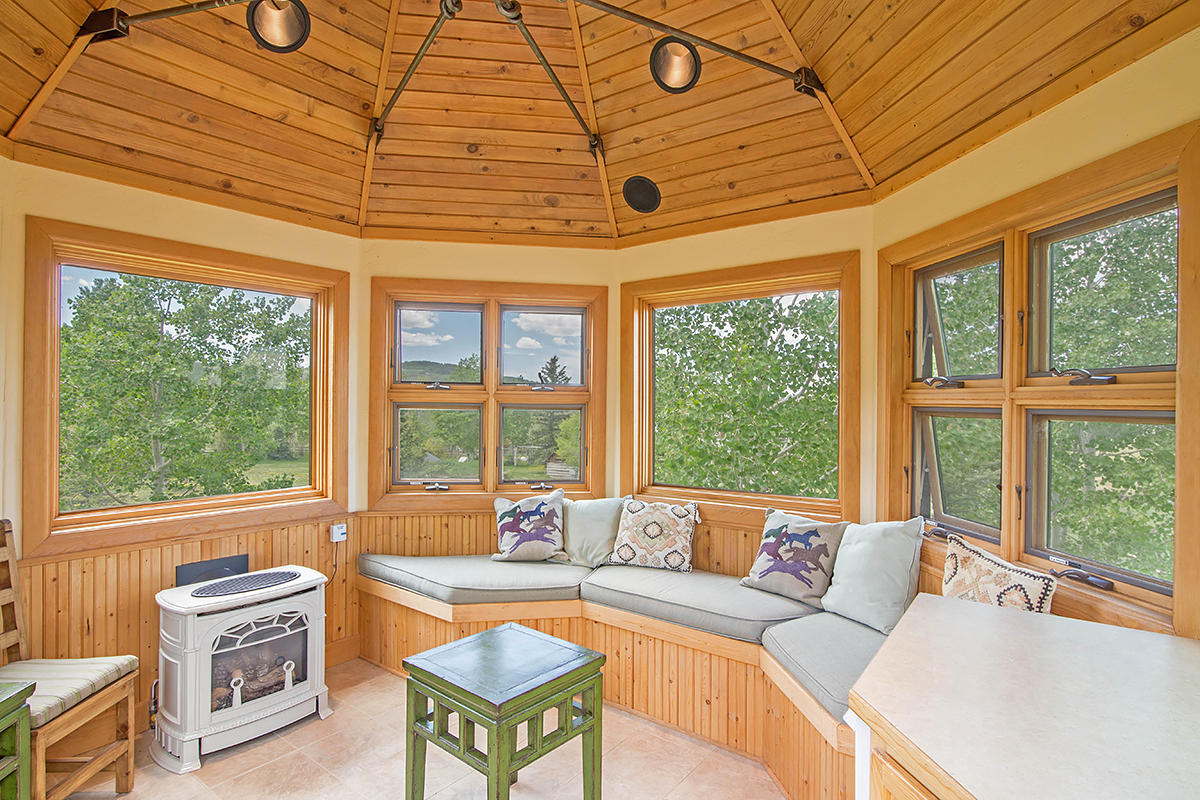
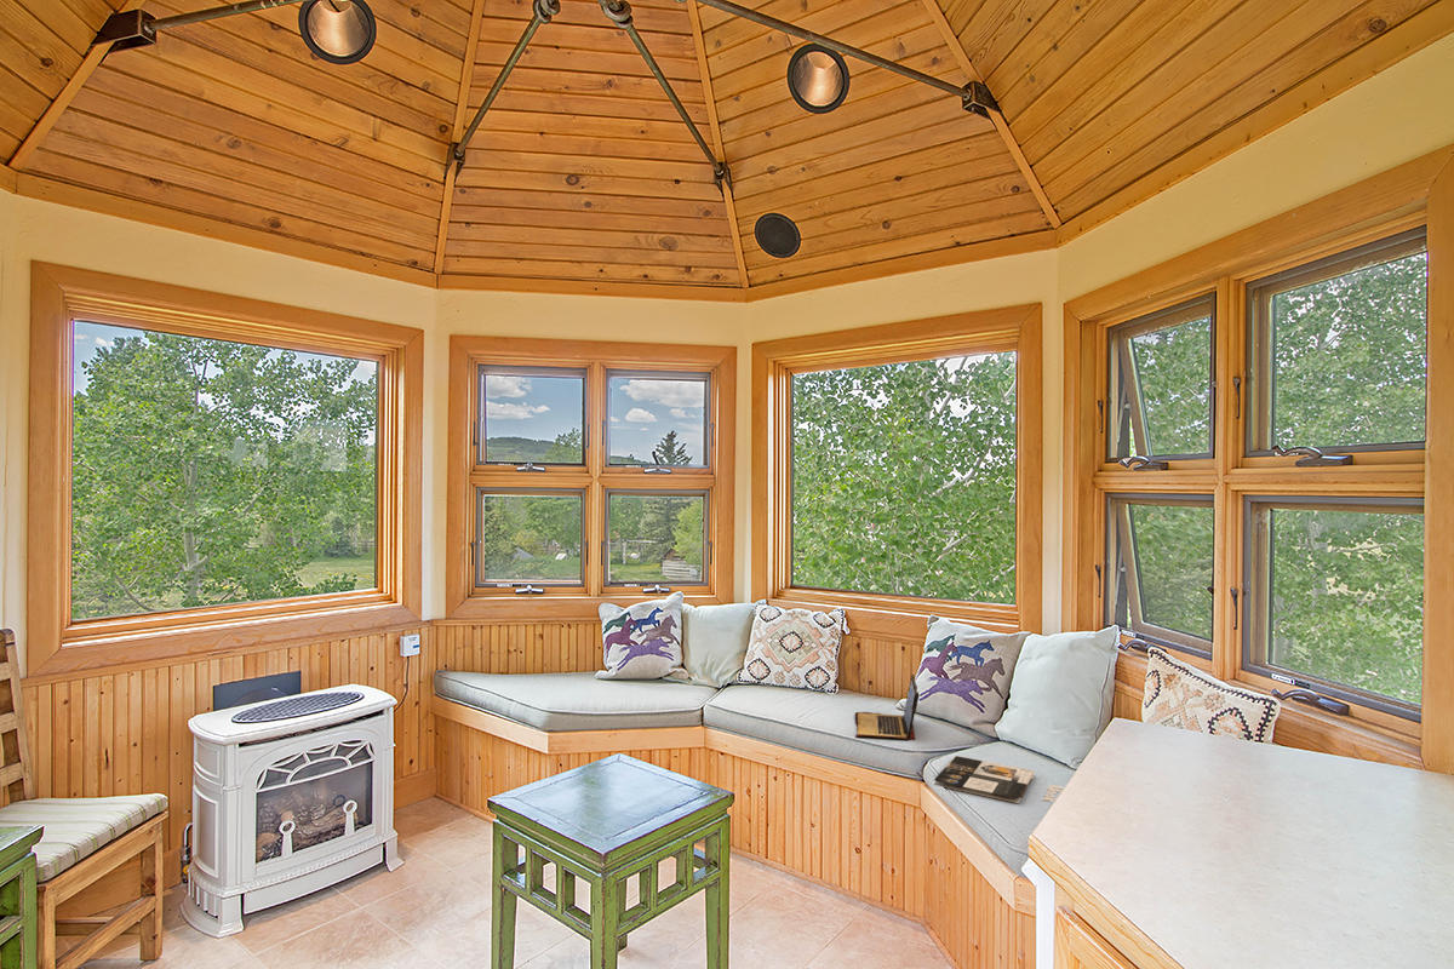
+ laptop (881, 713)
+ magazine (1000, 780)
